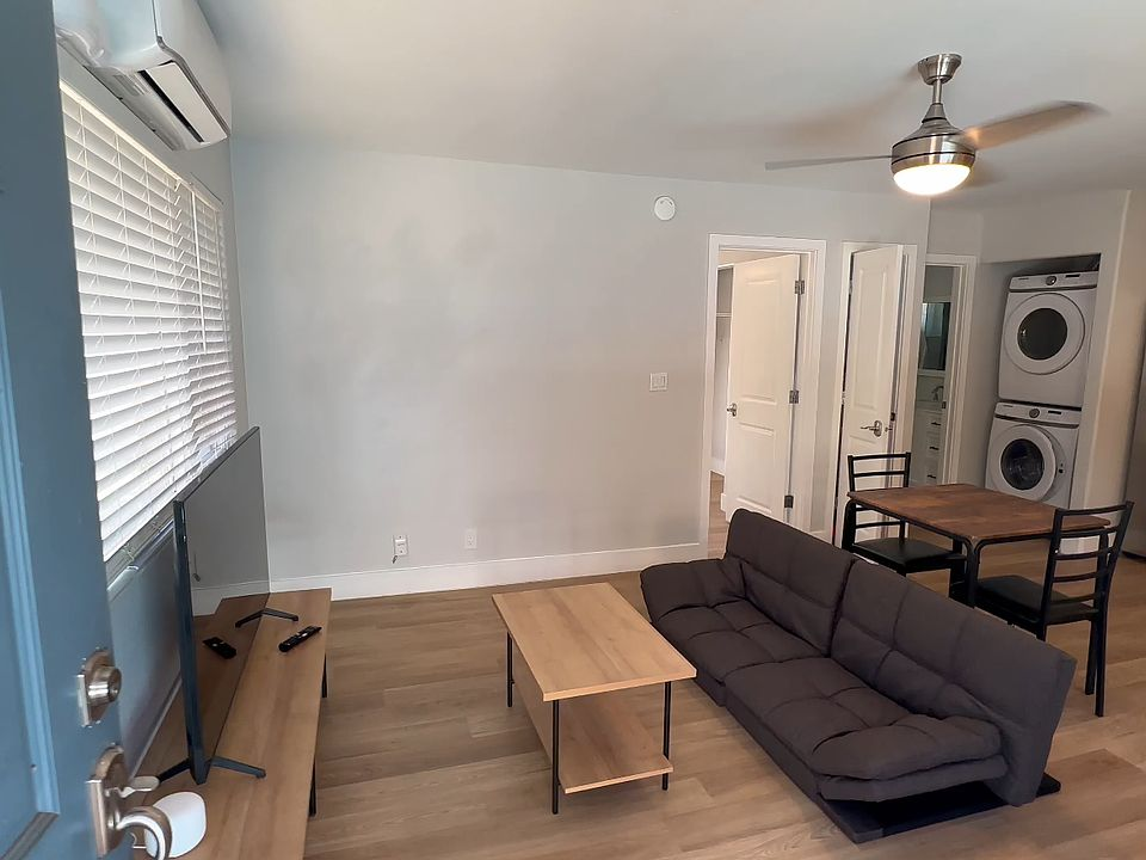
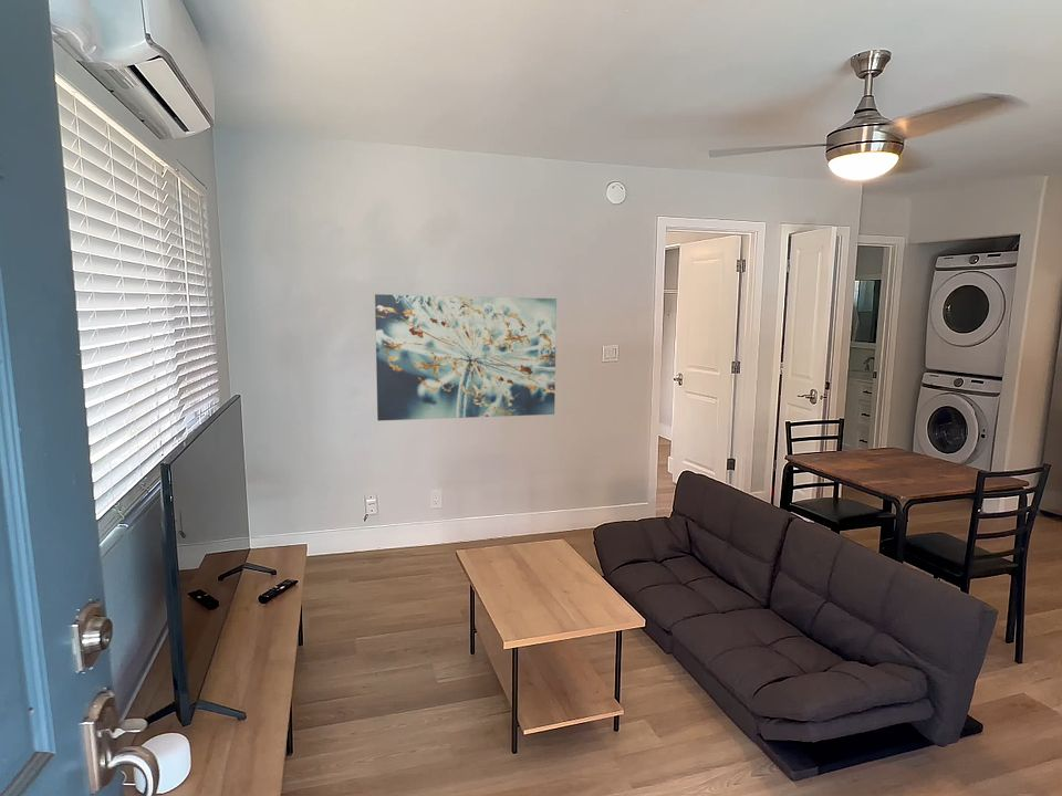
+ wall art (469, 357)
